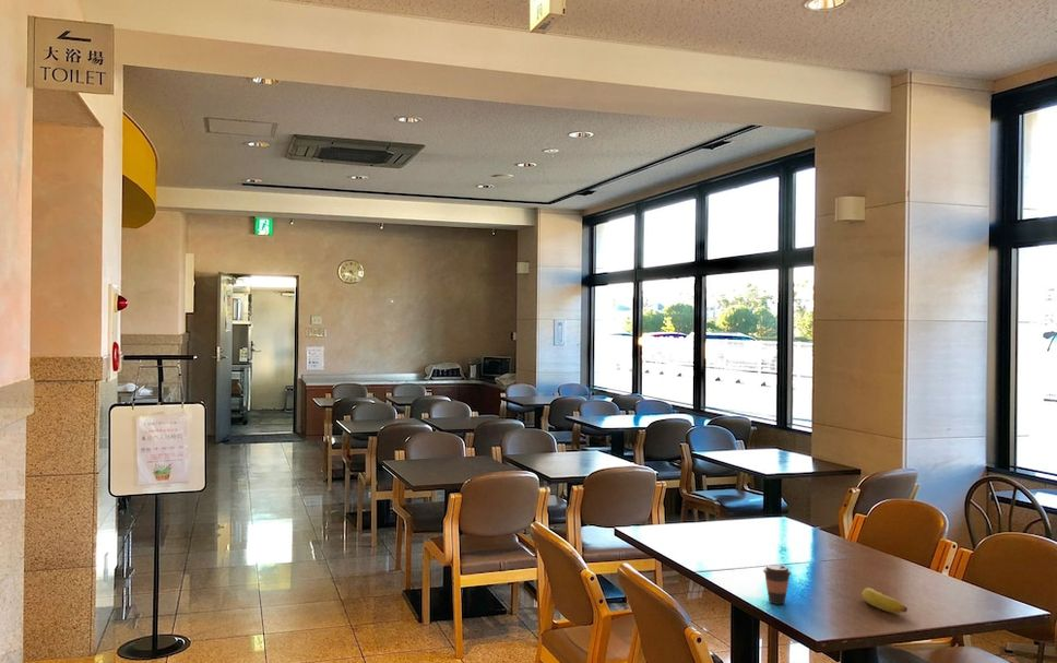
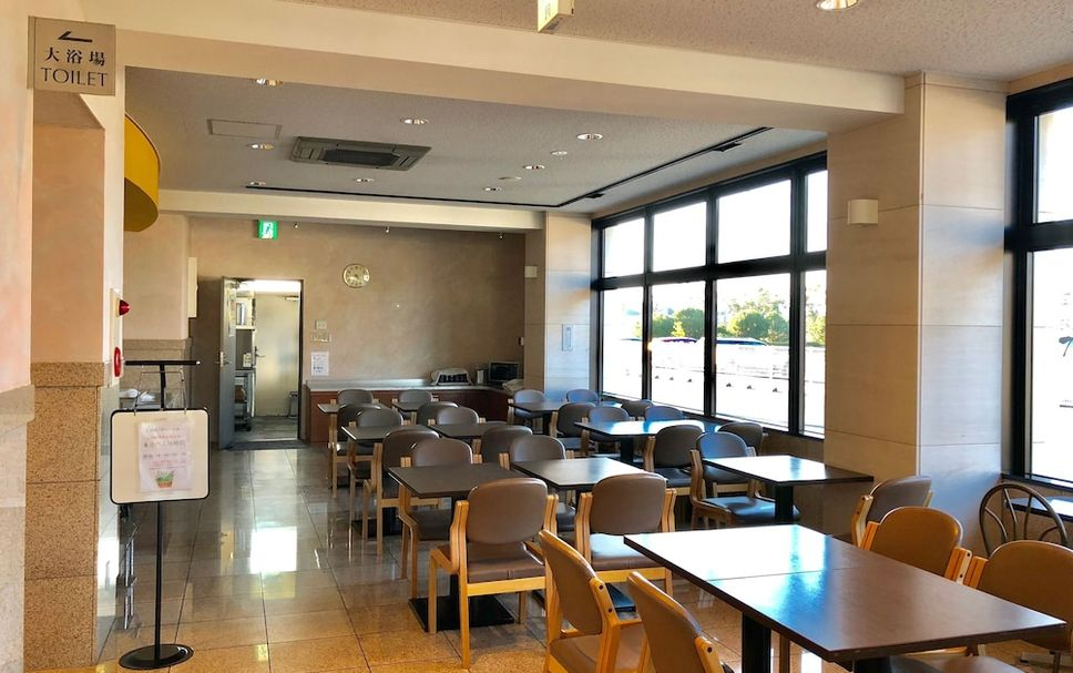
- banana (886, 599)
- coffee cup (776, 584)
